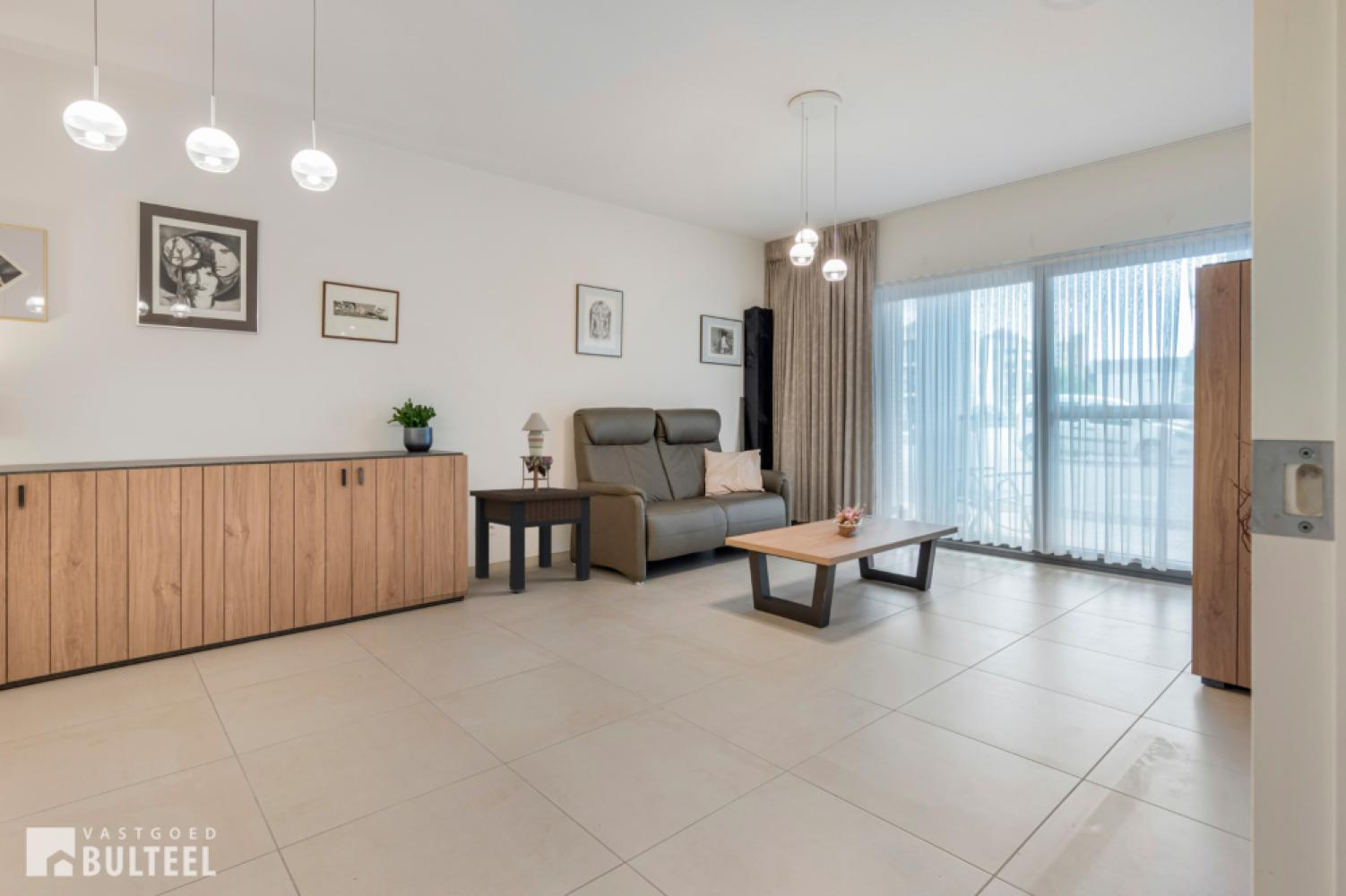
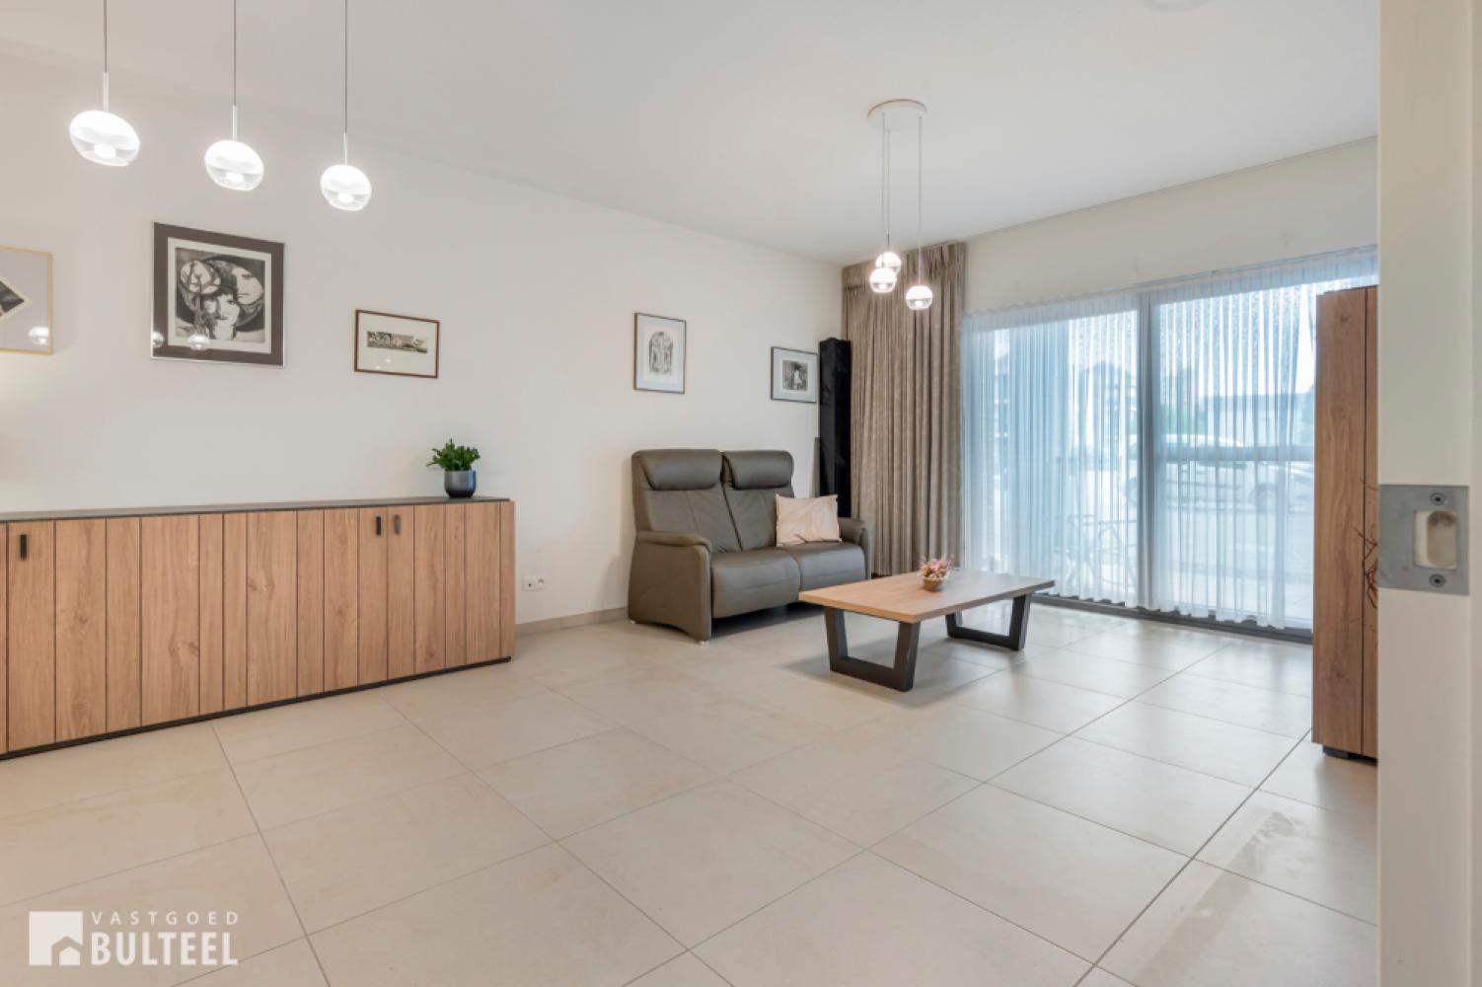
- side table (539, 534)
- table lamp (532, 451)
